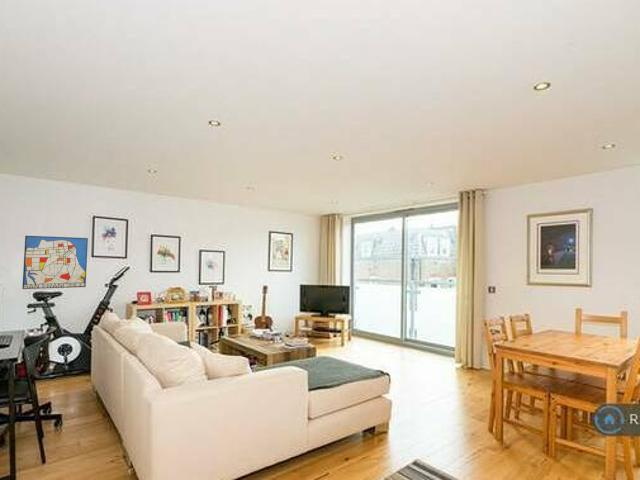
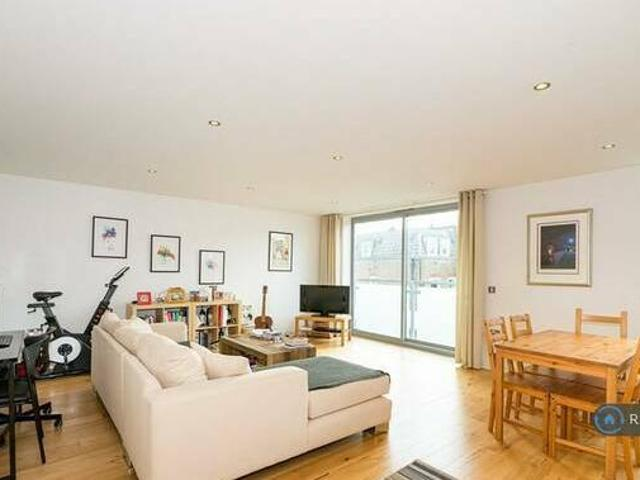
- wall art (56, 262)
